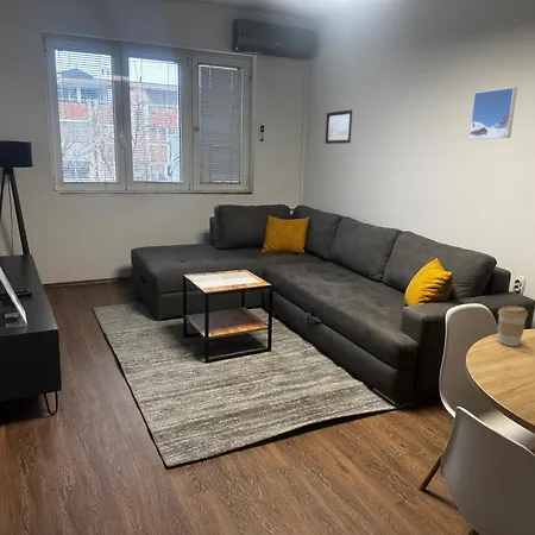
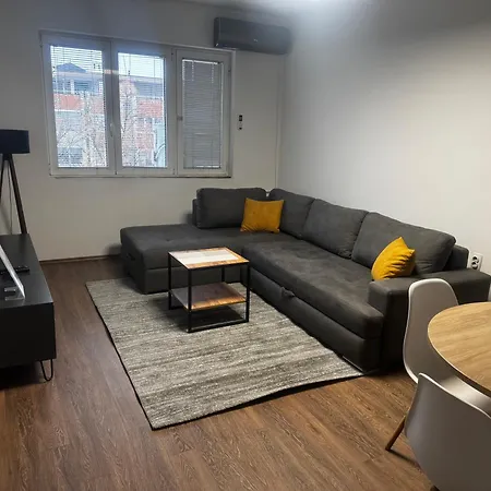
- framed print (491, 114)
- wall art (338, 127)
- coffee cup (510, 325)
